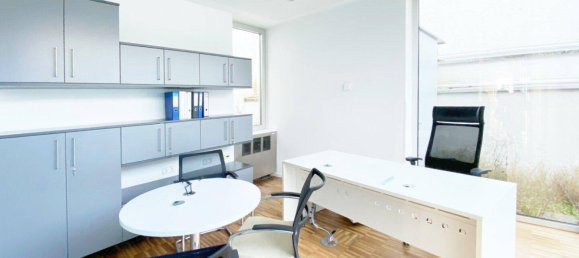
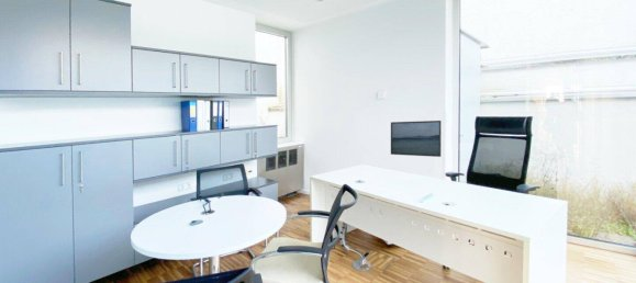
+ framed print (414, 138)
